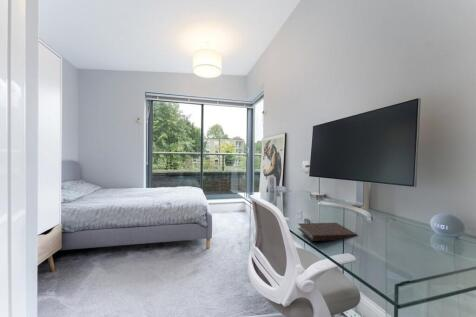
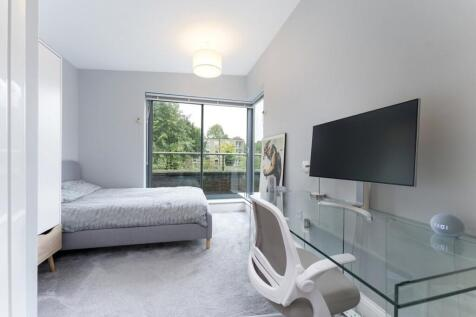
- notebook (325, 231)
